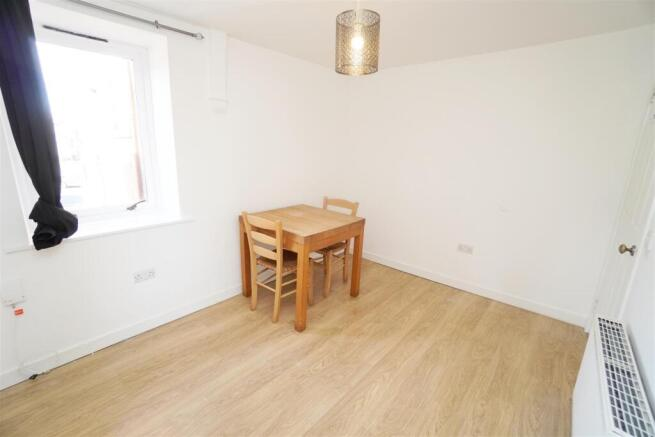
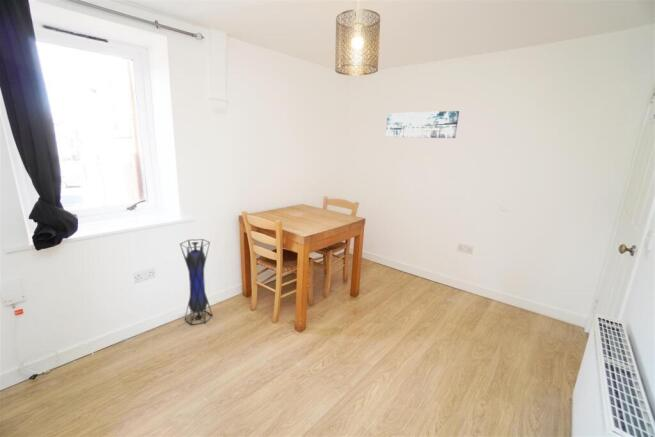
+ wall art (419, 125)
+ lantern (197, 281)
